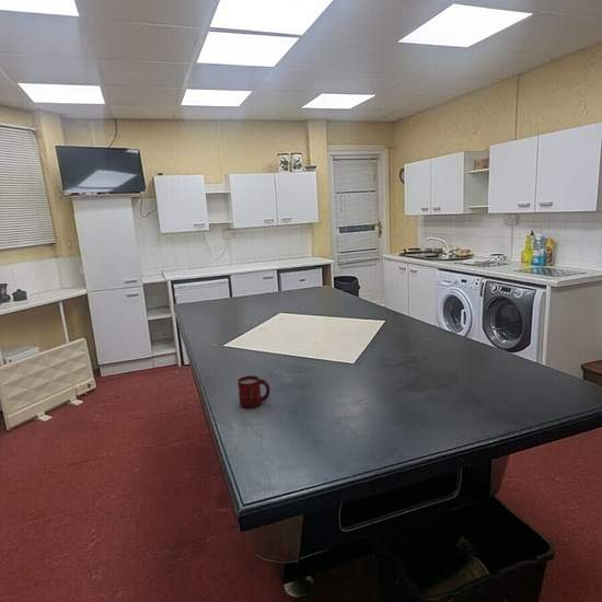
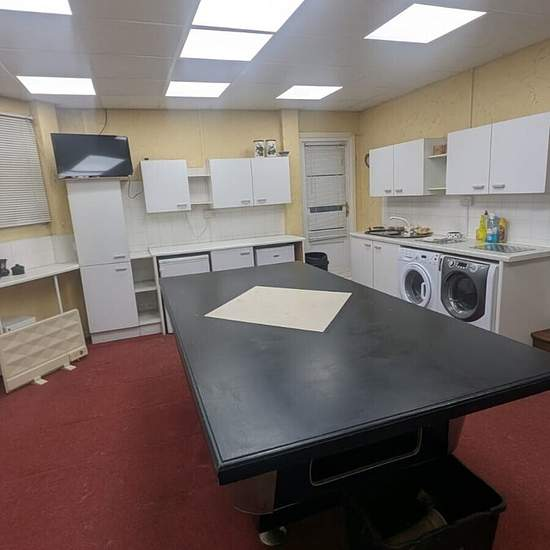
- cup (254, 391)
